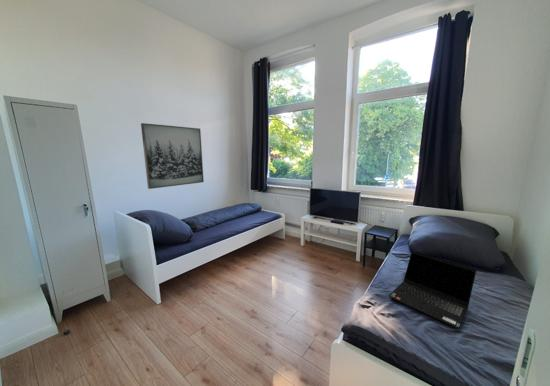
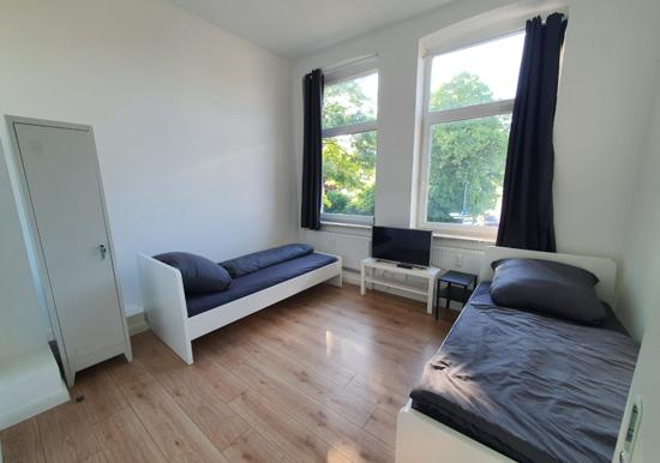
- wall art (176, 156)
- laptop computer (431, 284)
